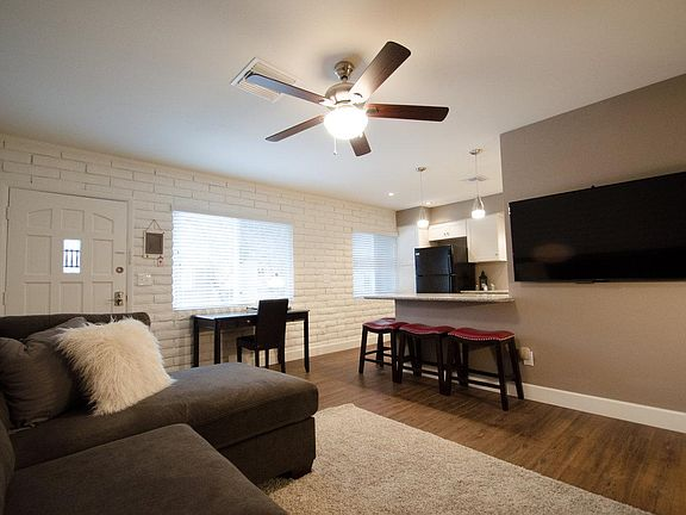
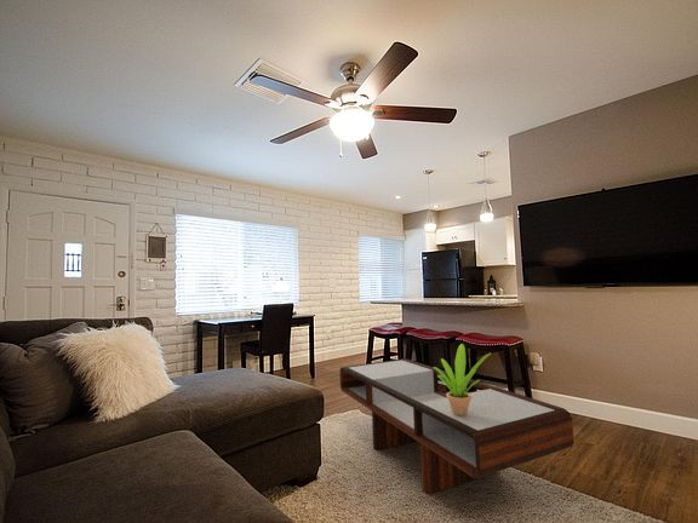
+ potted plant (457, 380)
+ coffee table (429, 420)
